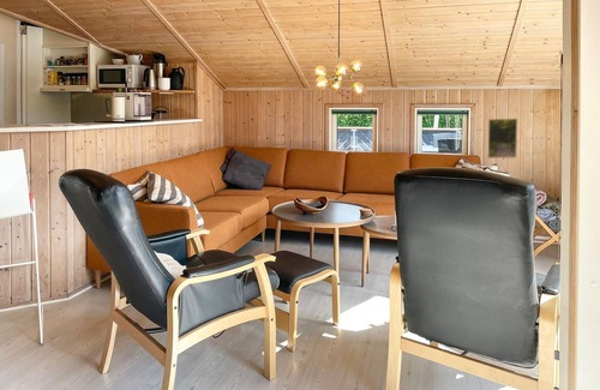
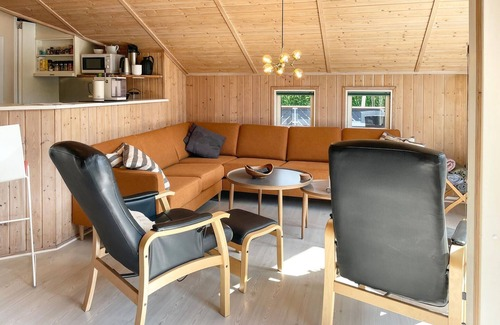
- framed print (502, 138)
